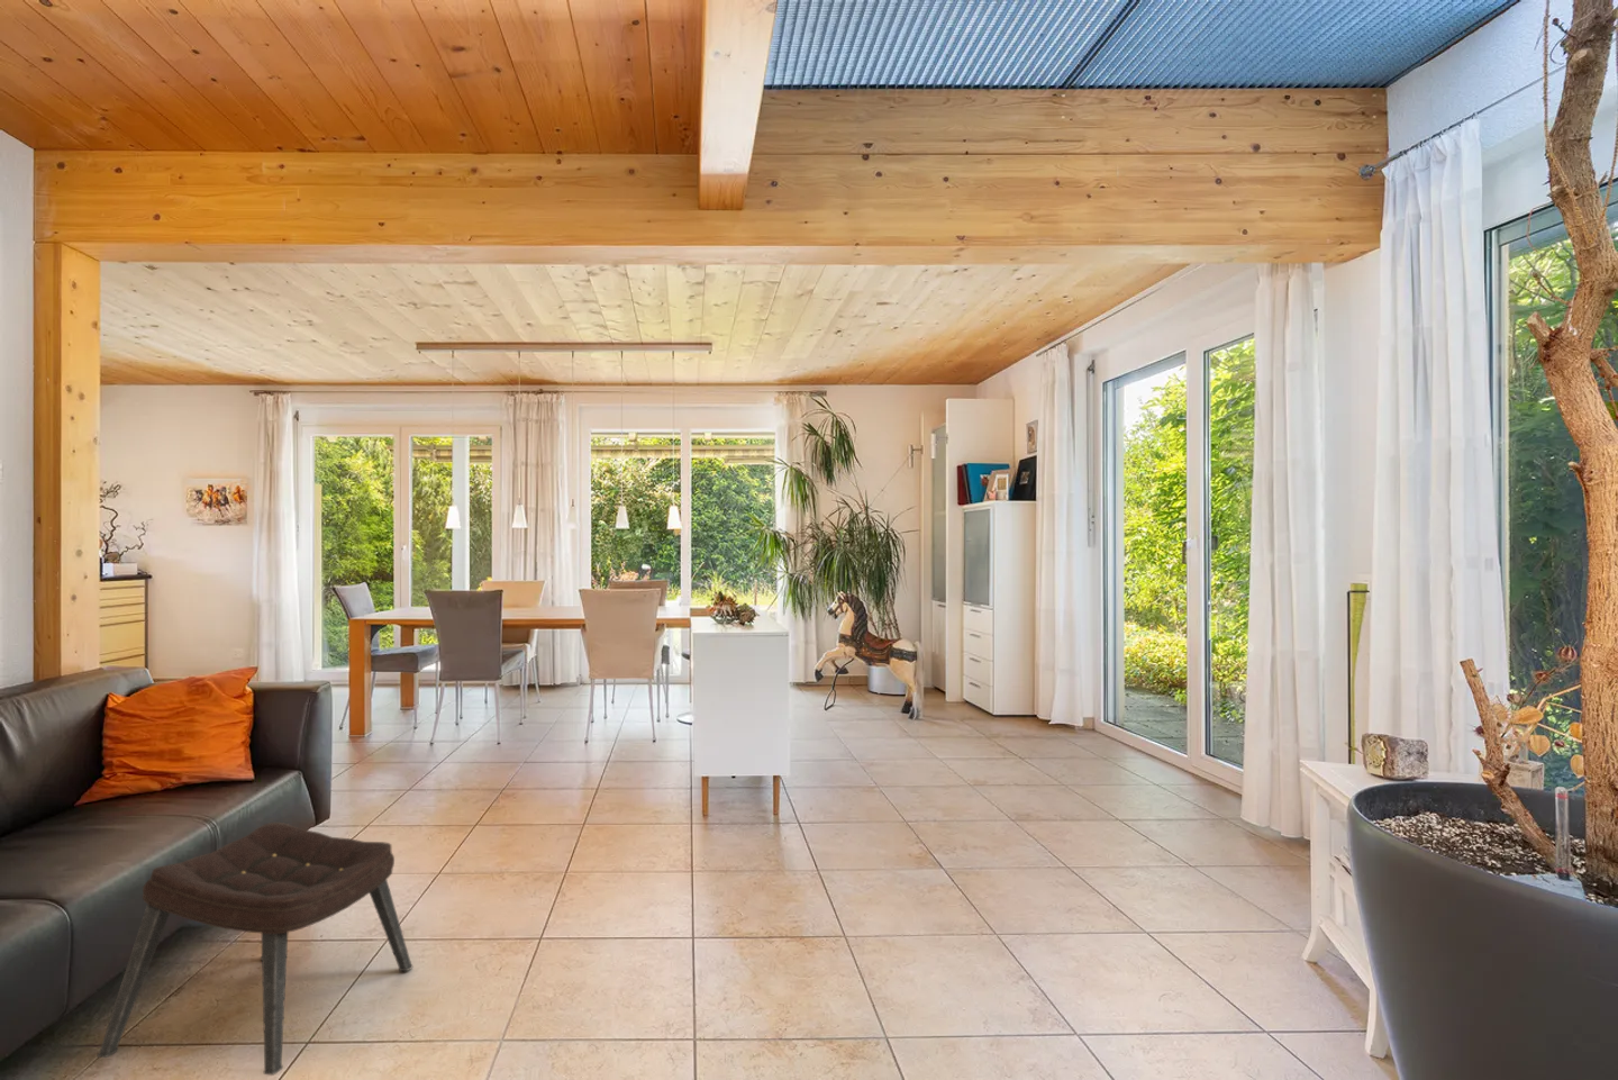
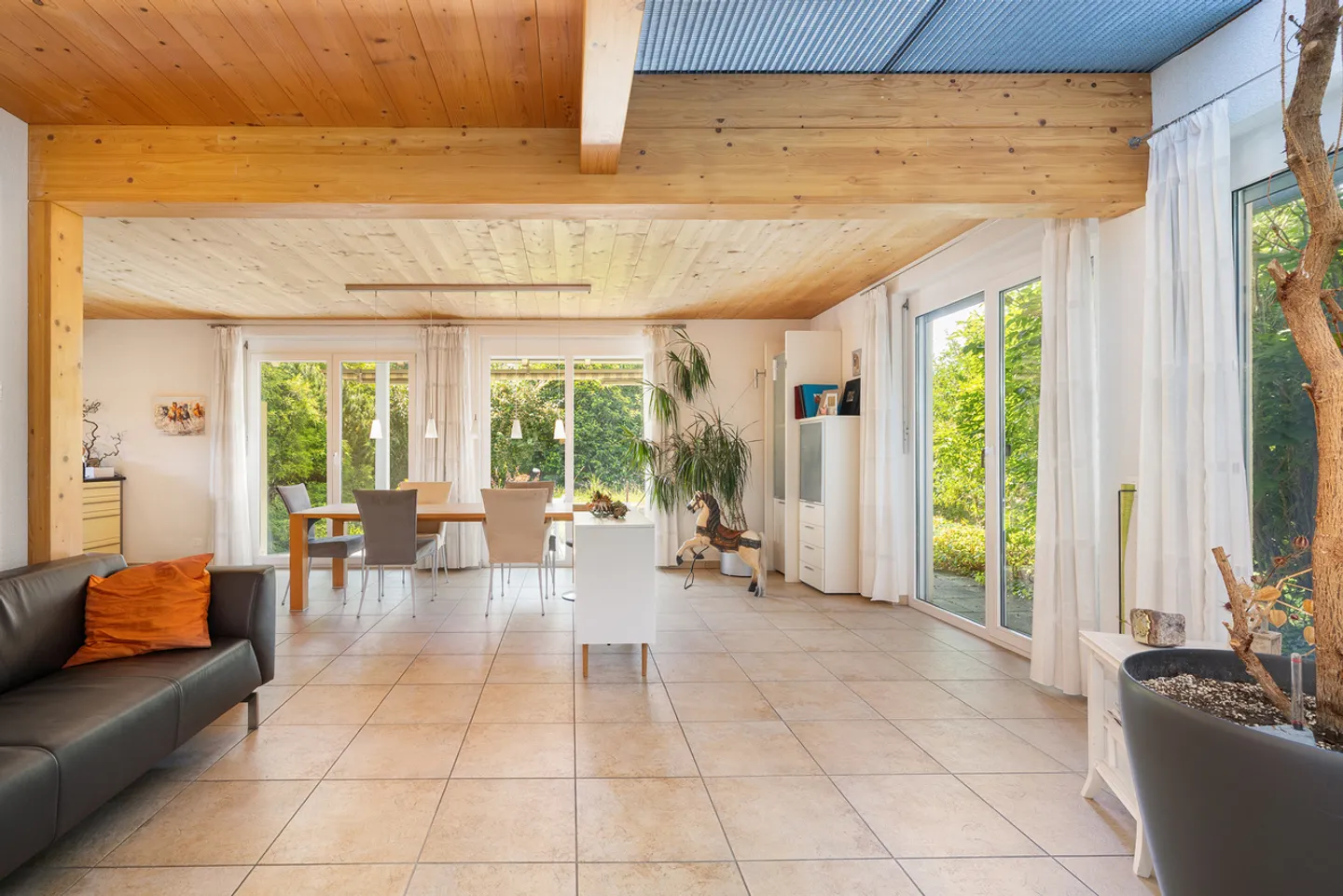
- ottoman (270, 927)
